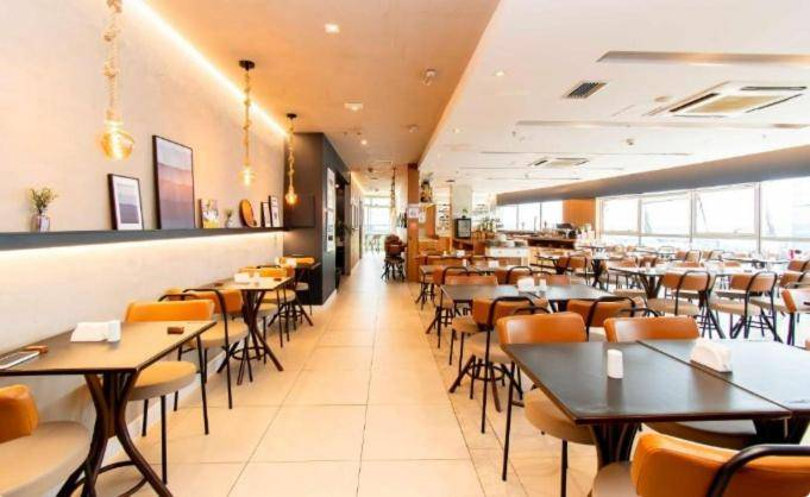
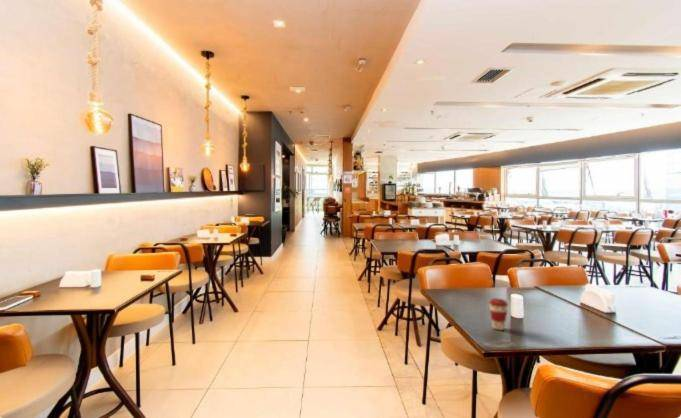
+ coffee cup (498, 314)
